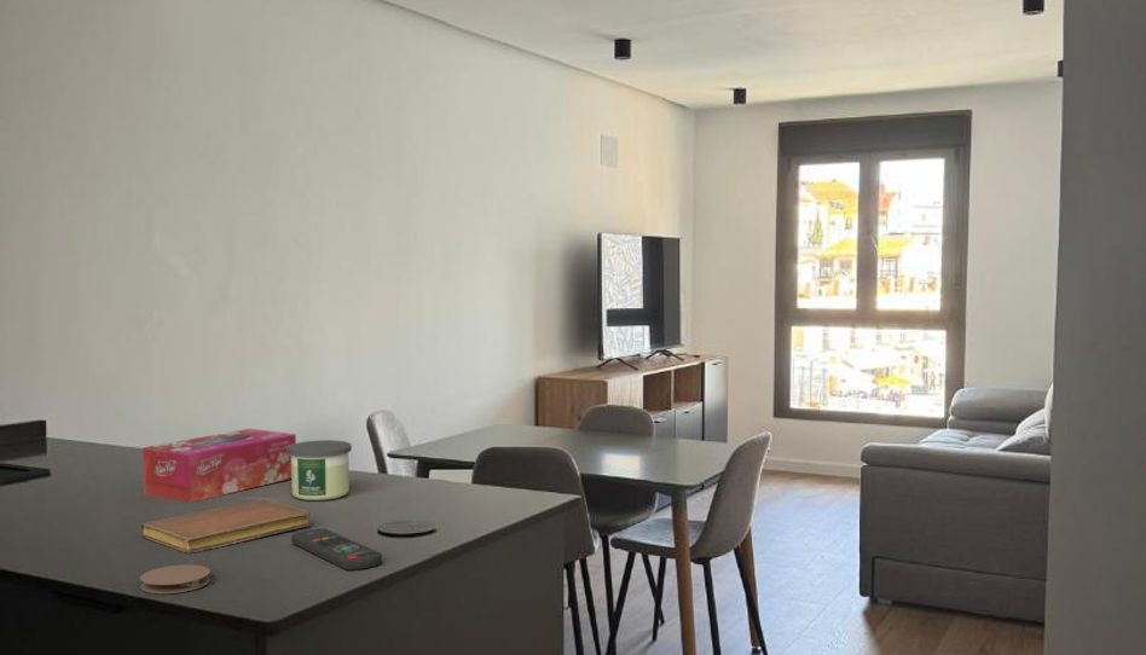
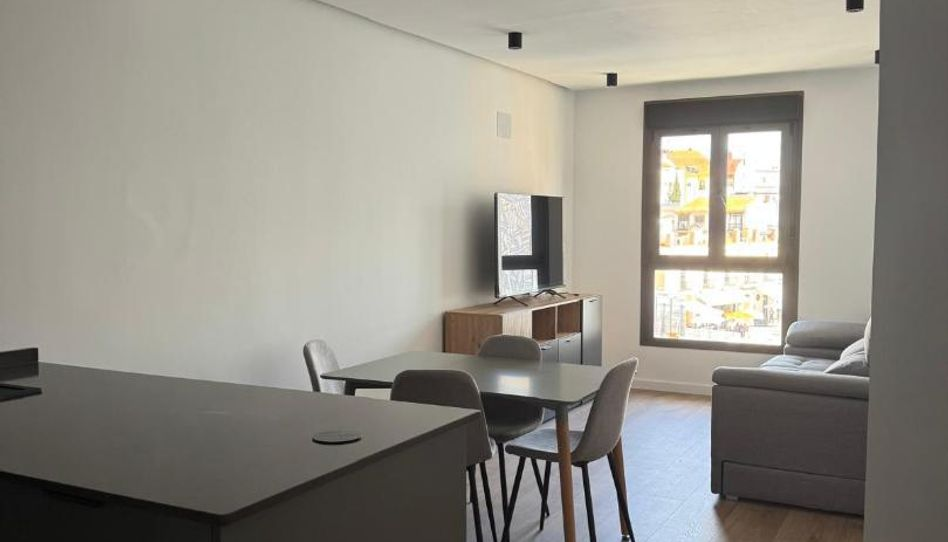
- candle (320, 470)
- tissue box (221, 463)
- remote control (335, 547)
- notebook (227, 523)
- coaster (175, 578)
